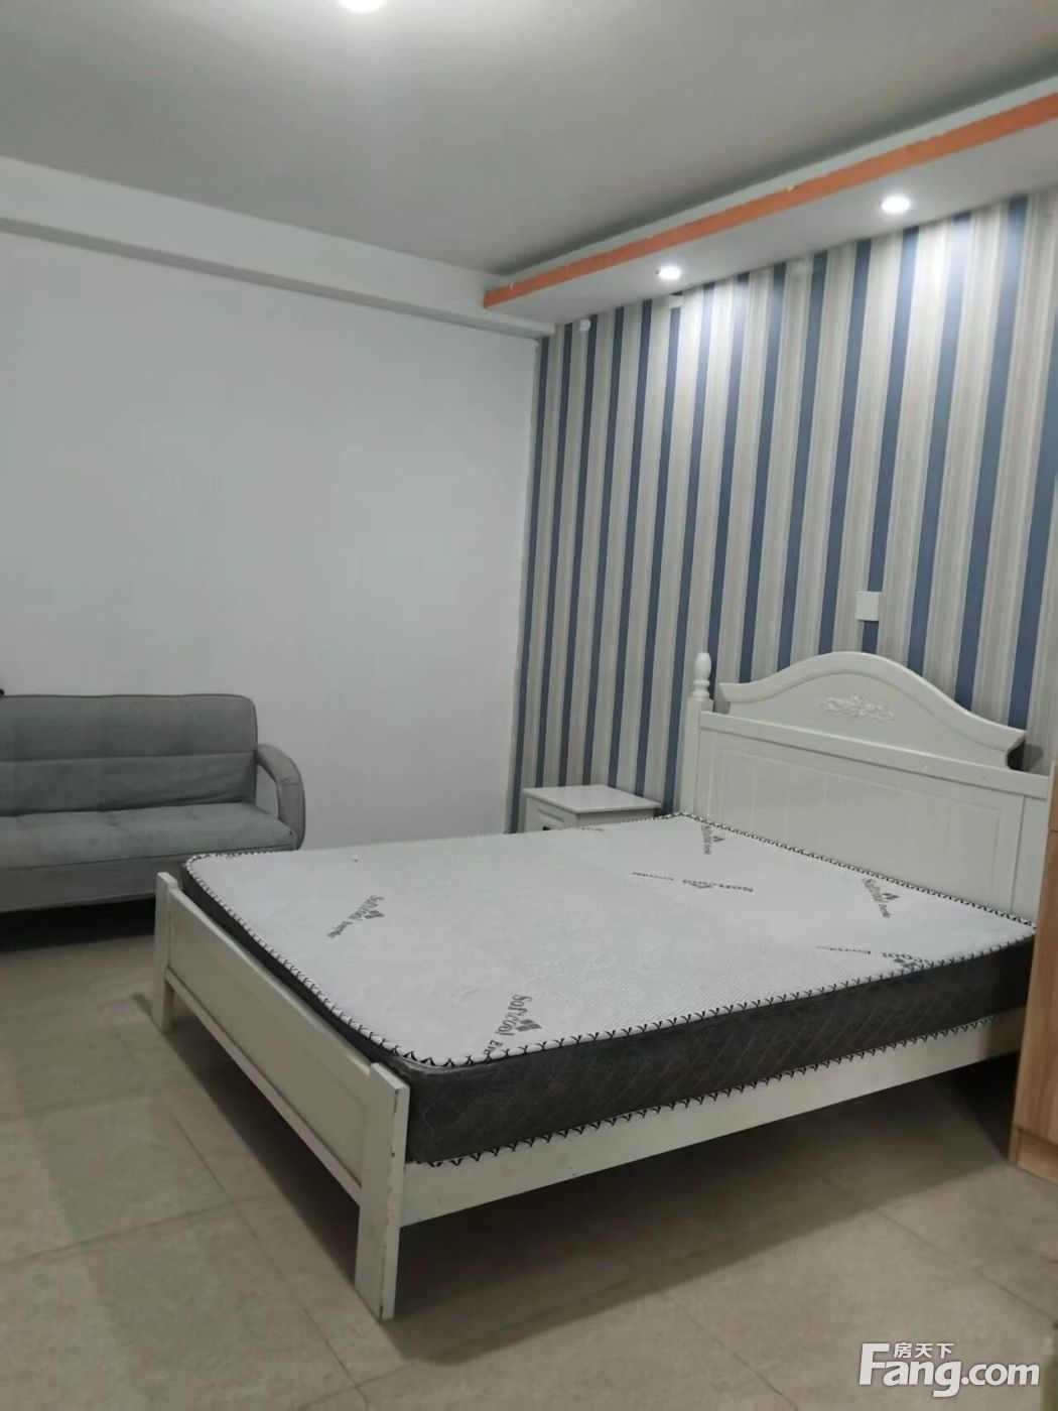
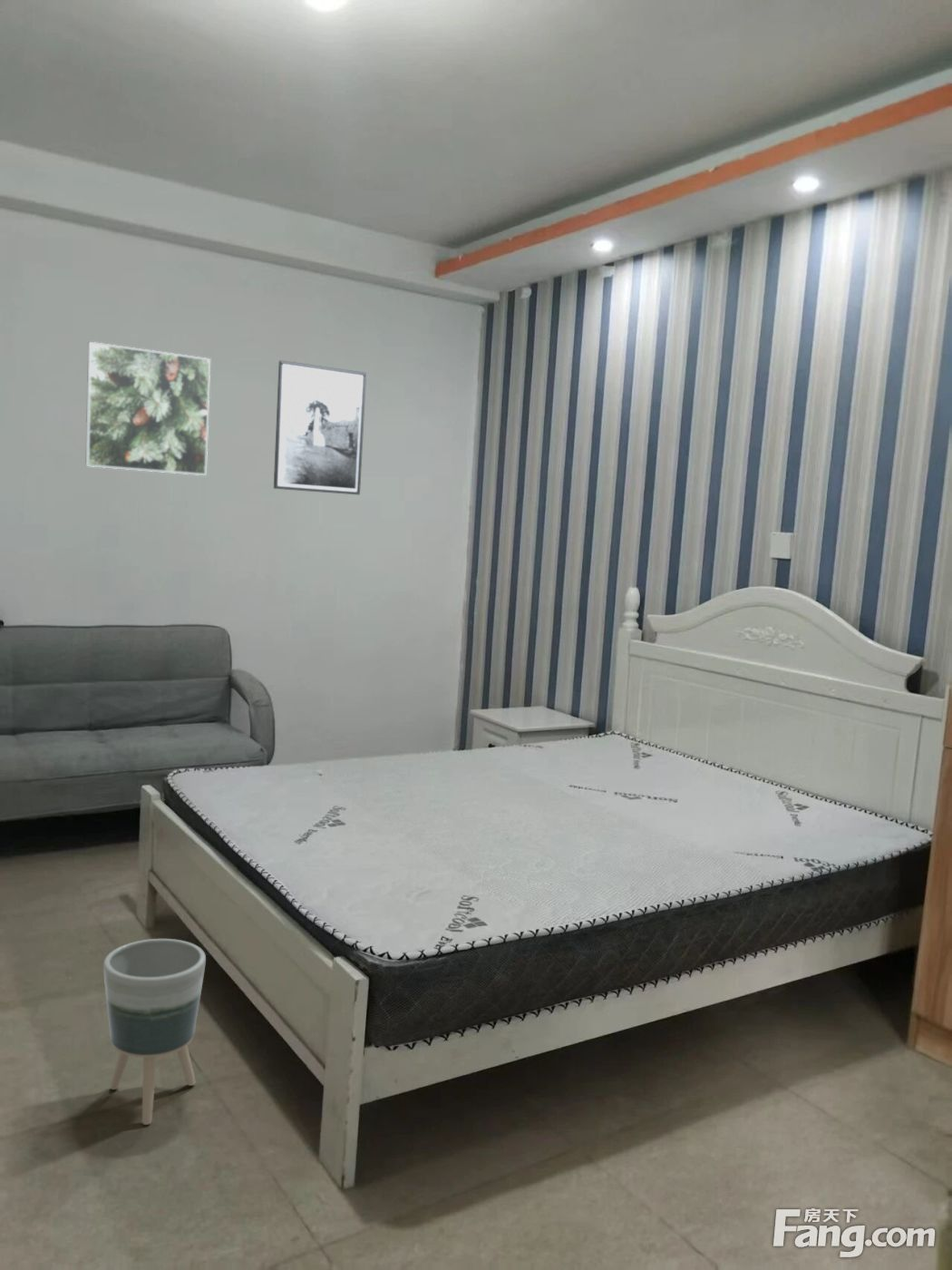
+ planter (152, 1028)
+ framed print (320, 429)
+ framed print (149, 411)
